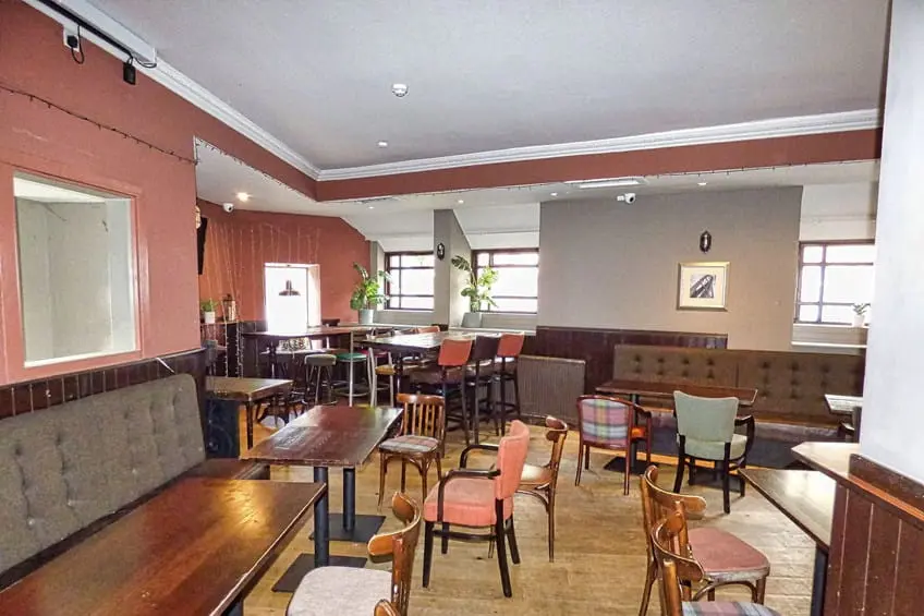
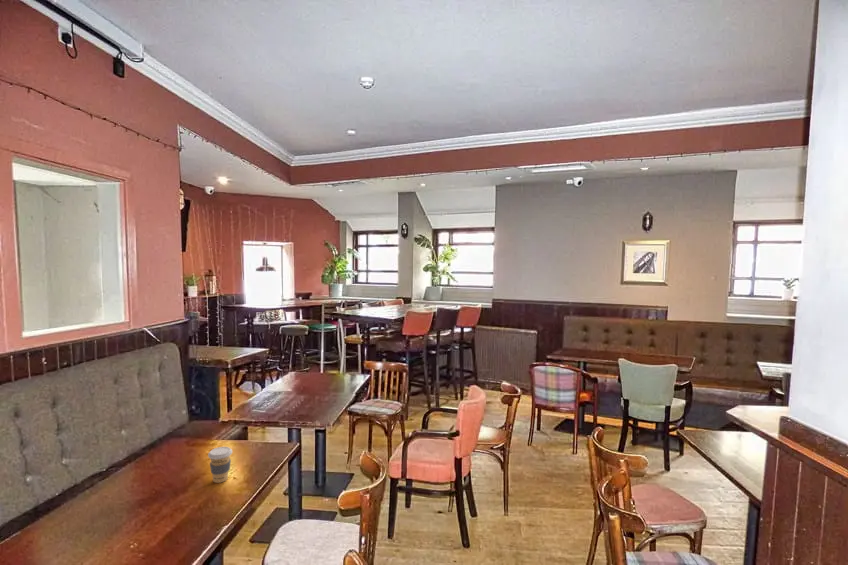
+ coffee cup (220, 465)
